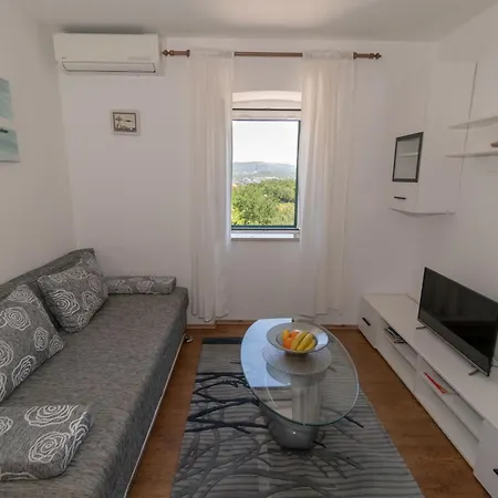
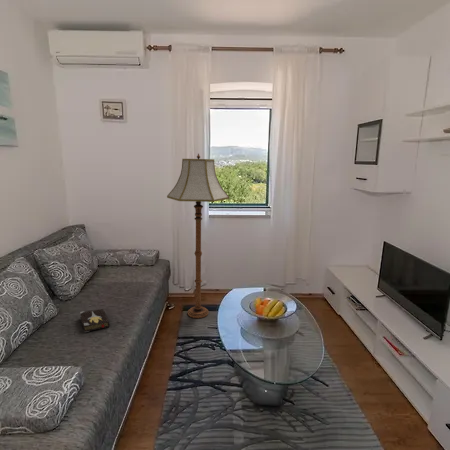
+ floor lamp (198, 237)
+ hardback book (94, 319)
